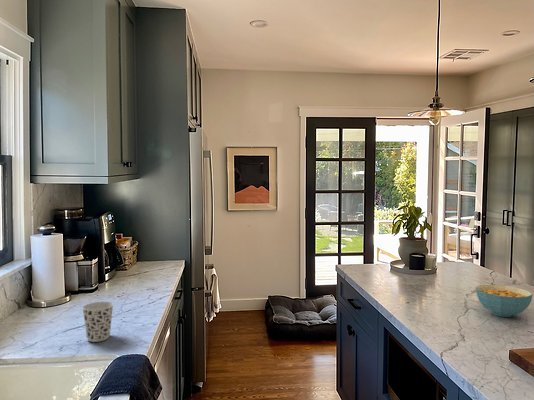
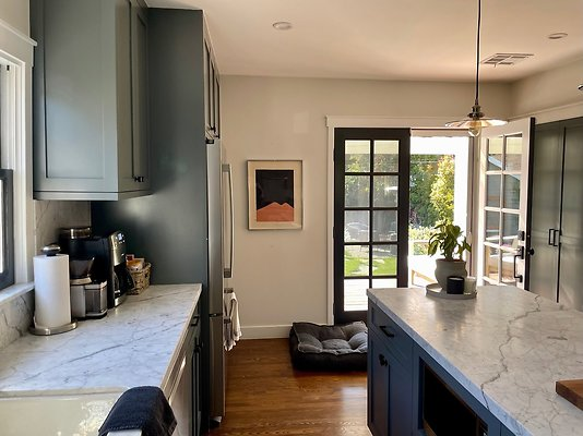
- cup (98, 321)
- cereal bowl (502, 302)
